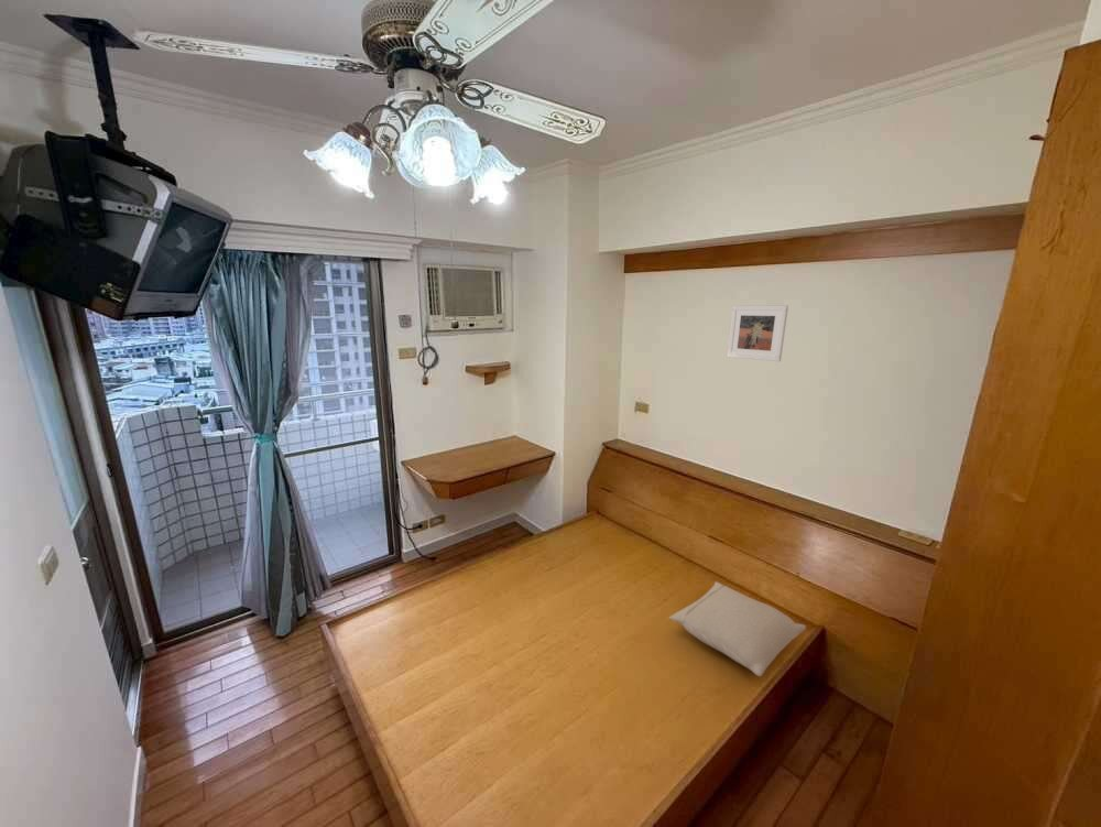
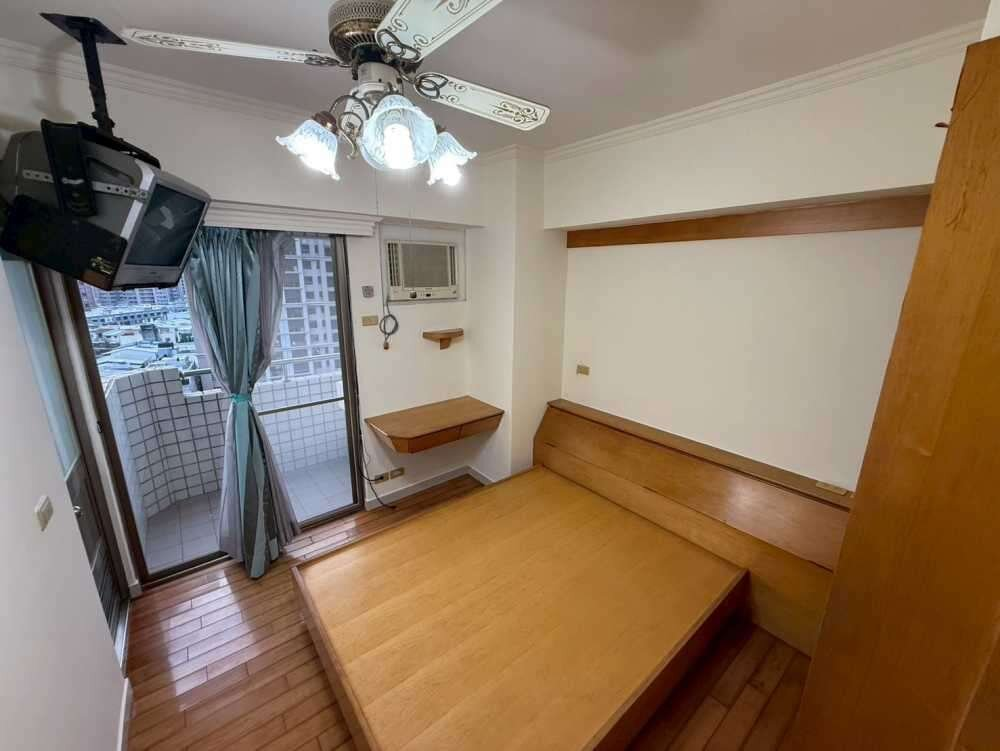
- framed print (755, 333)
- pillow (735, 622)
